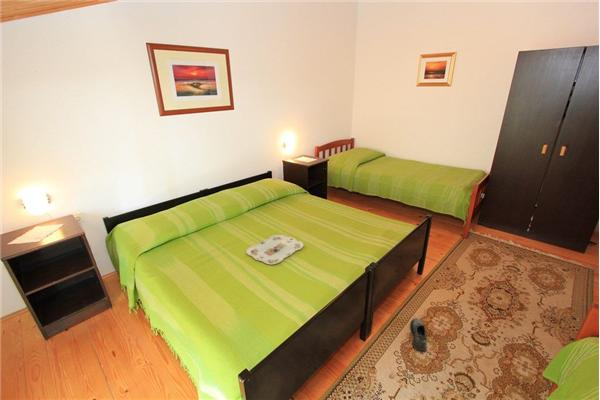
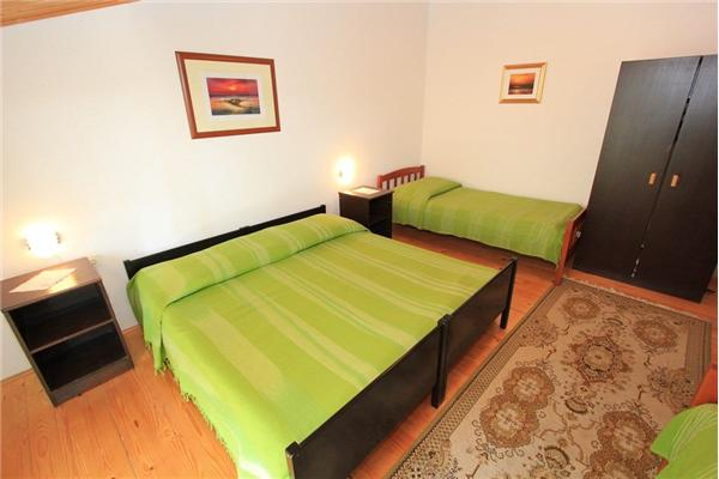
- serving tray (275, 248)
- shoe (419, 329)
